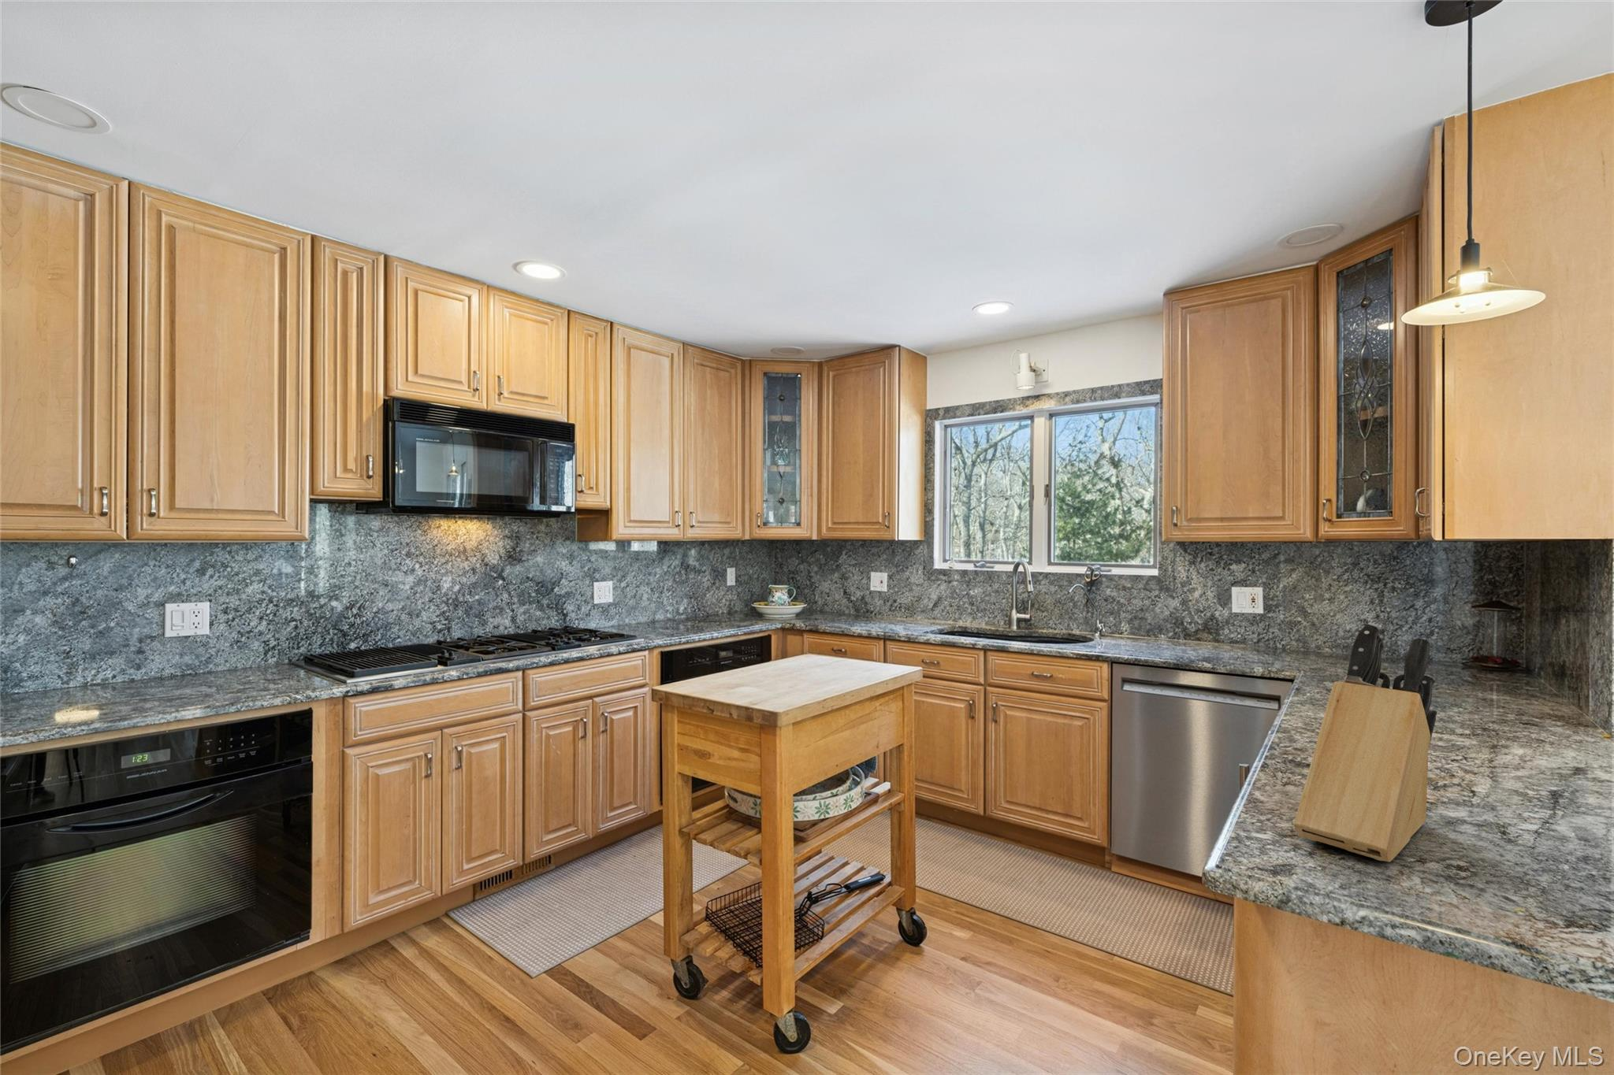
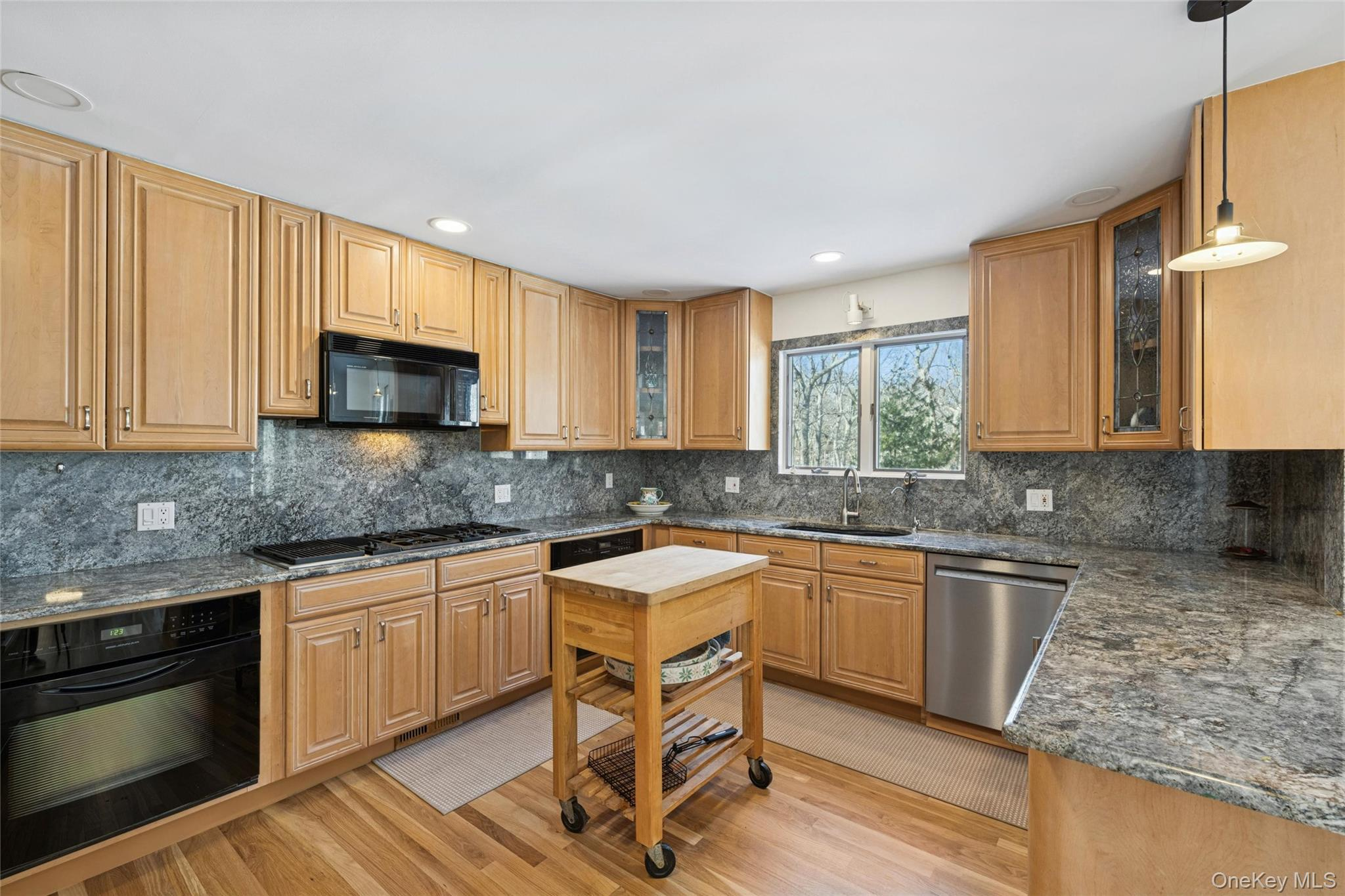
- knife block (1372, 728)
